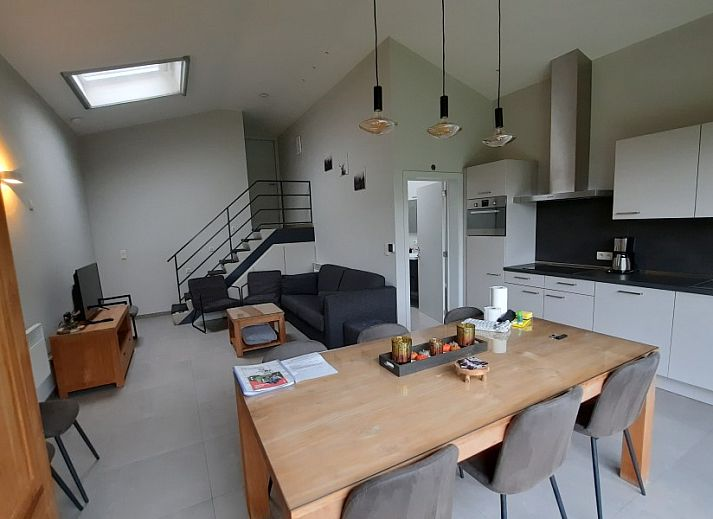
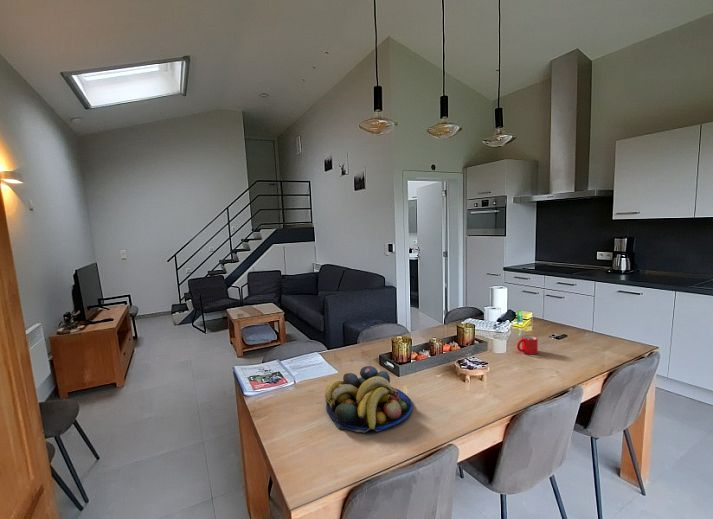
+ fruit bowl (368, 391)
+ mug (526, 345)
